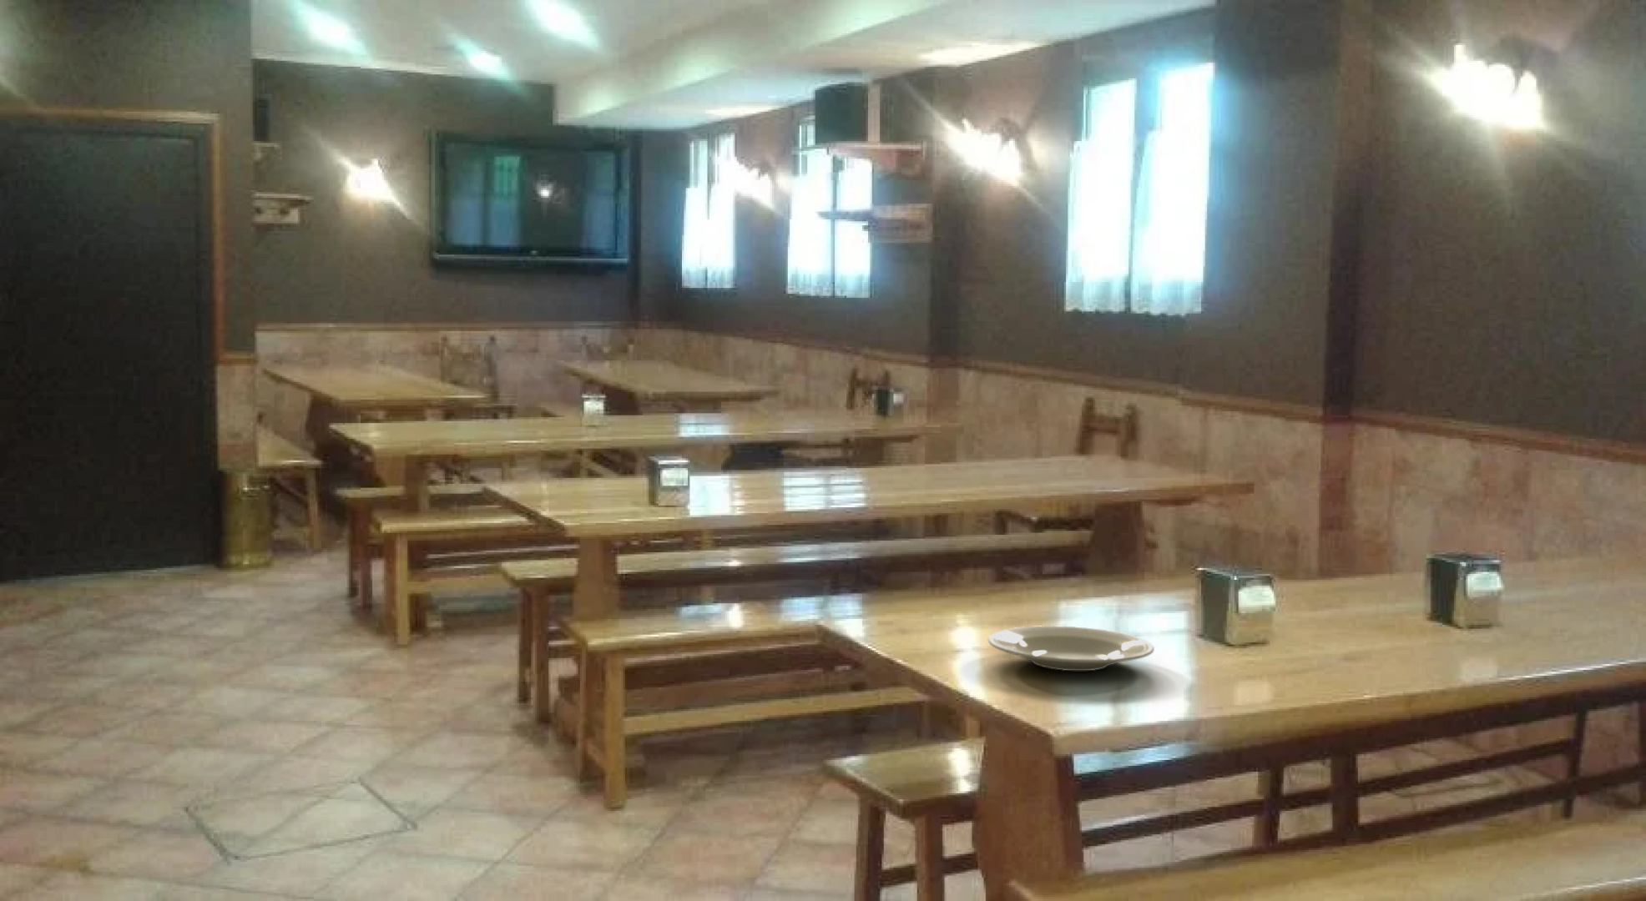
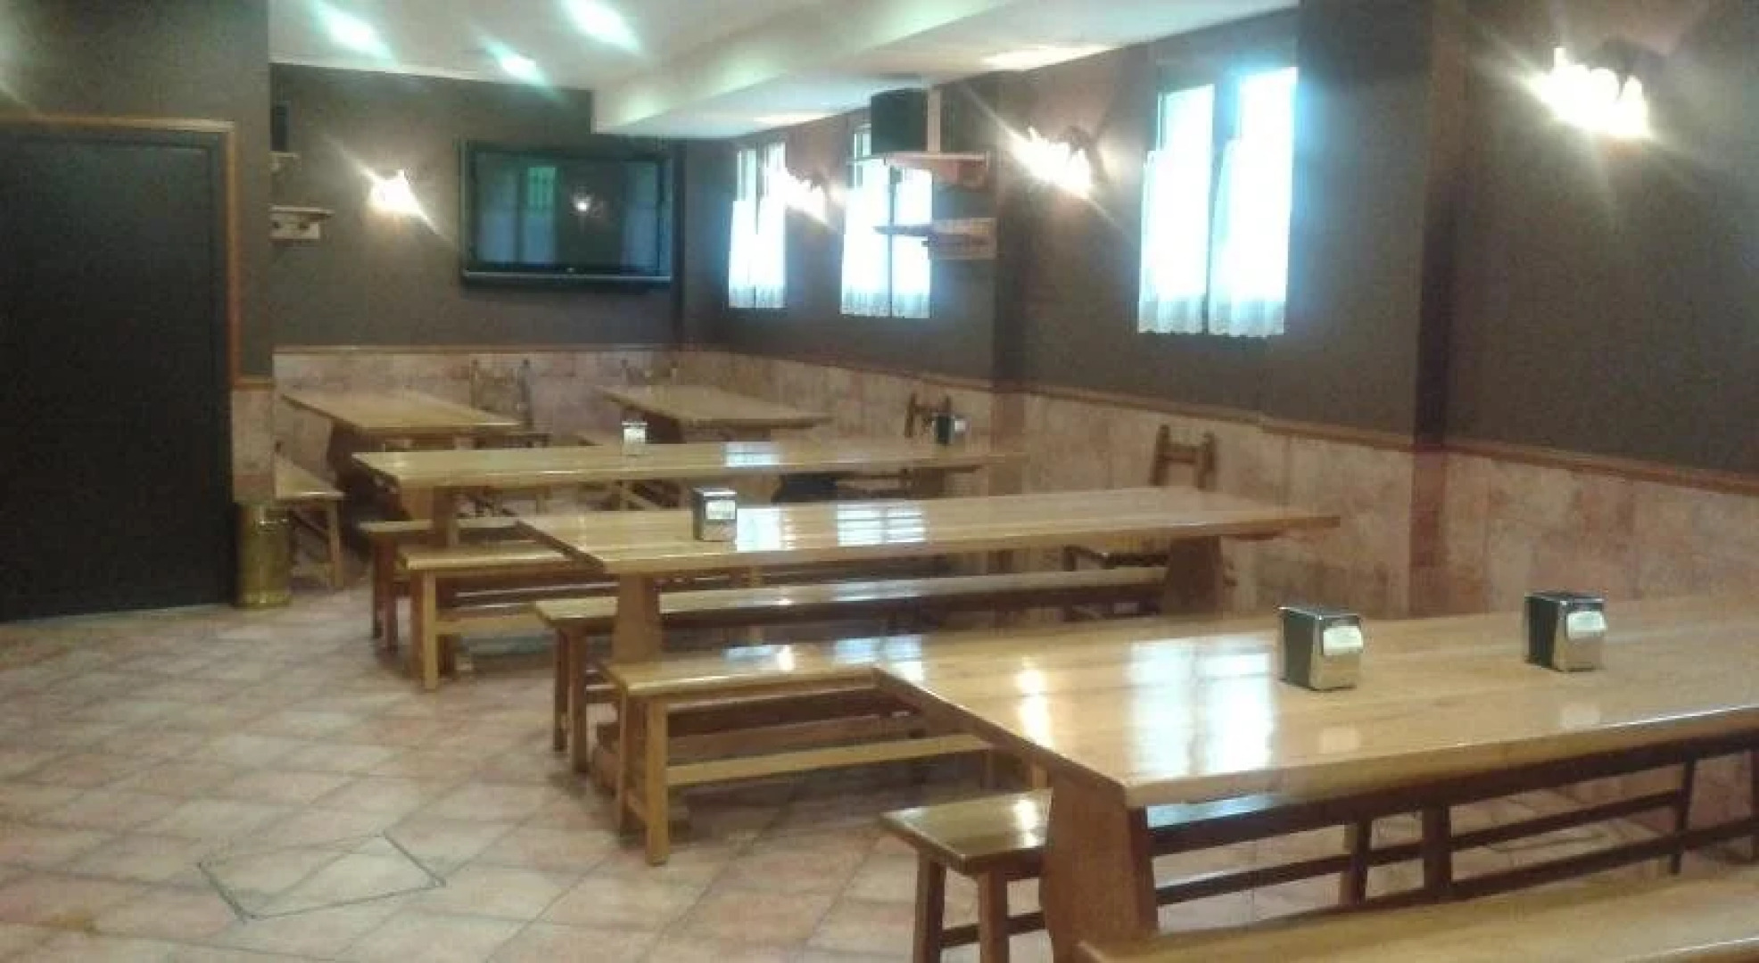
- plate (1070, 651)
